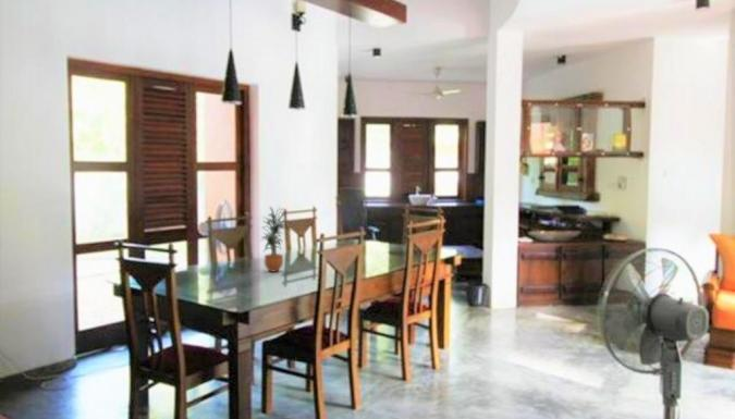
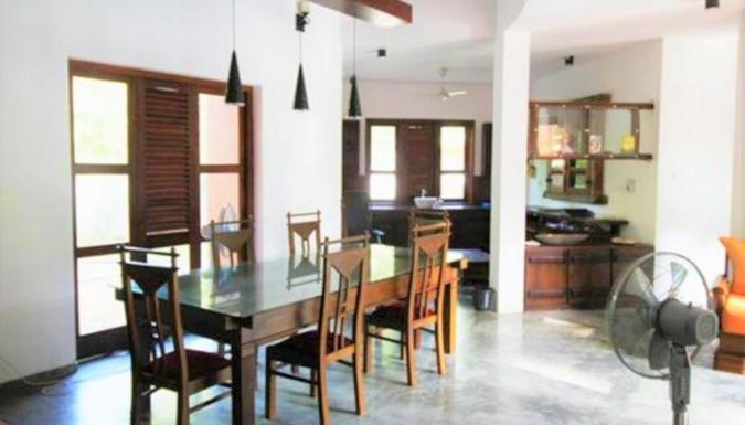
- potted plant (275, 238)
